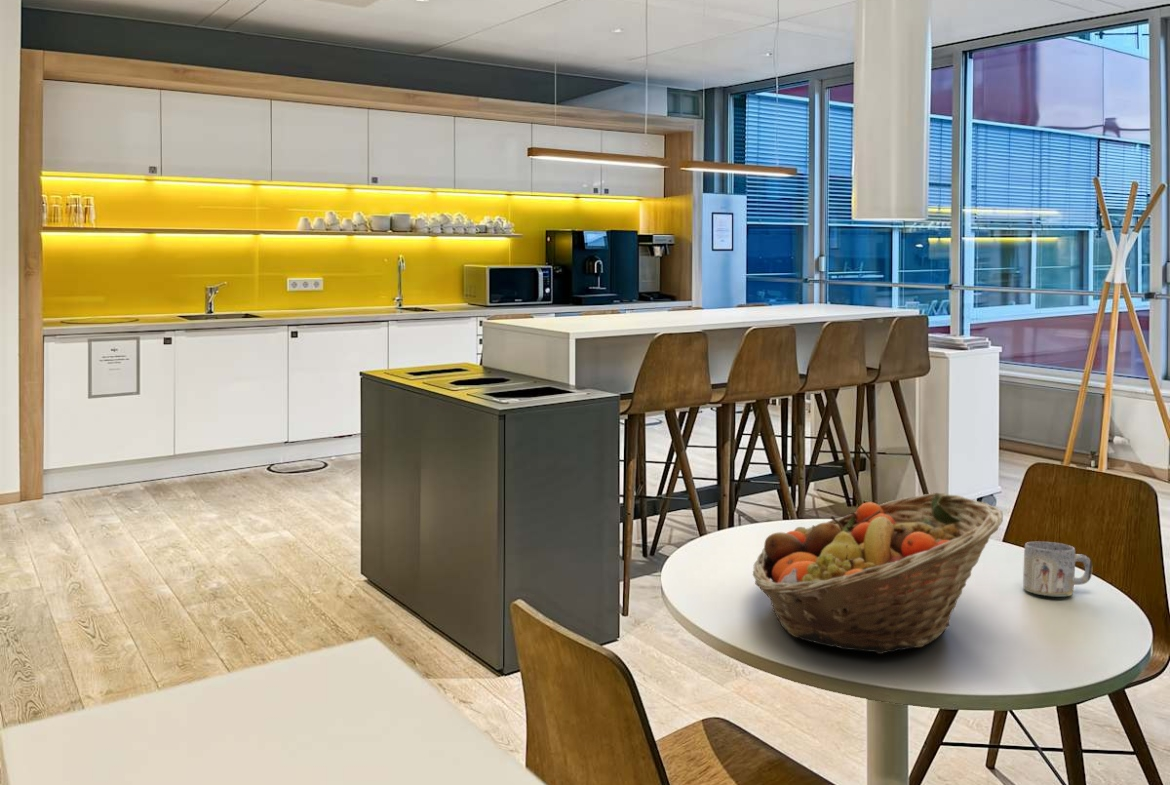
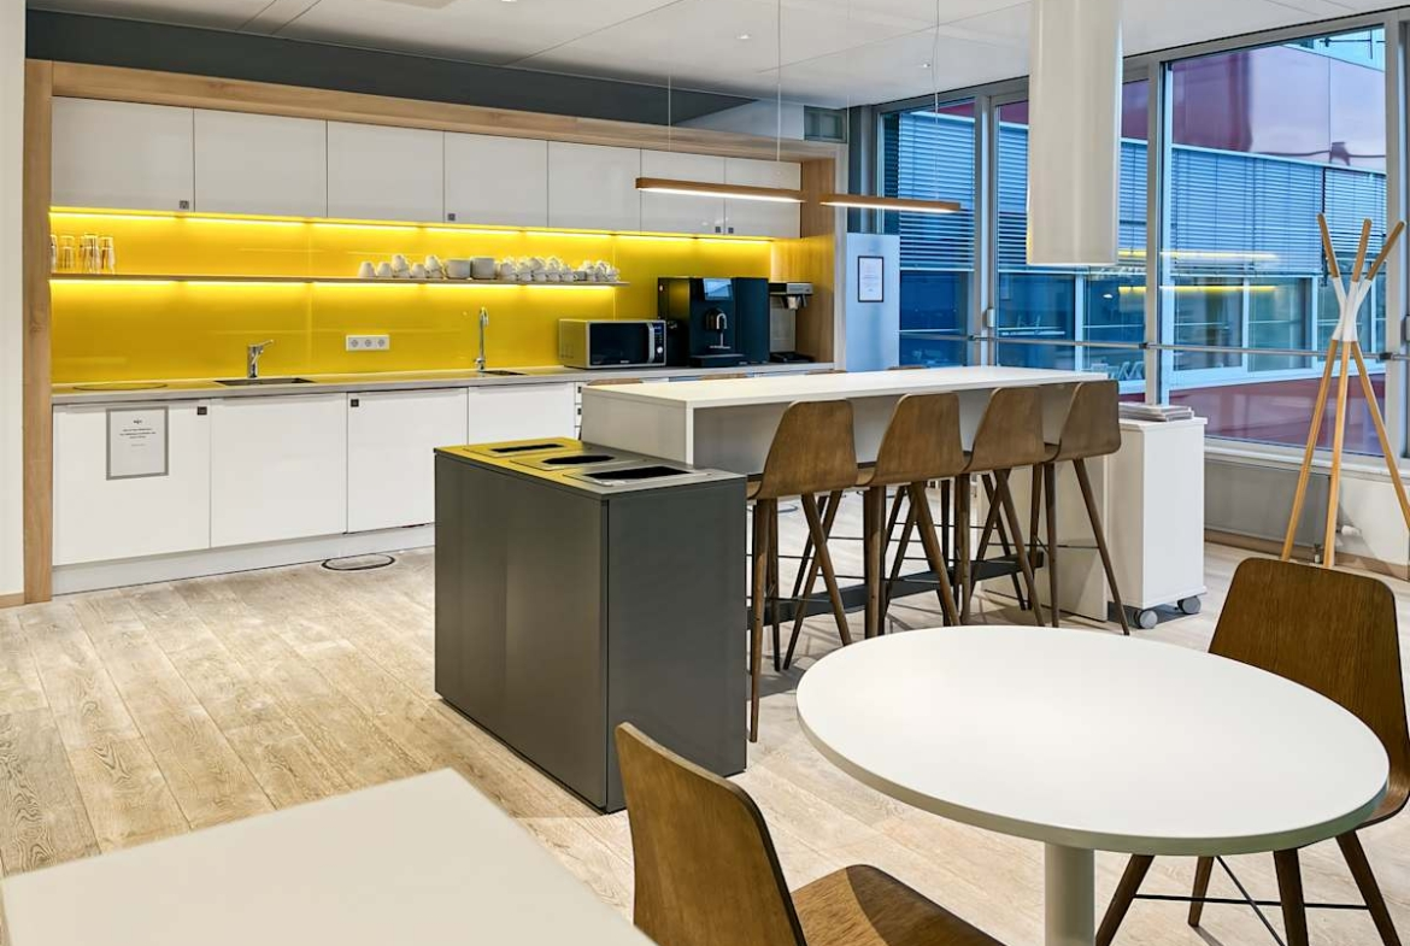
- mug (1058, 568)
- fruit basket (871, 562)
